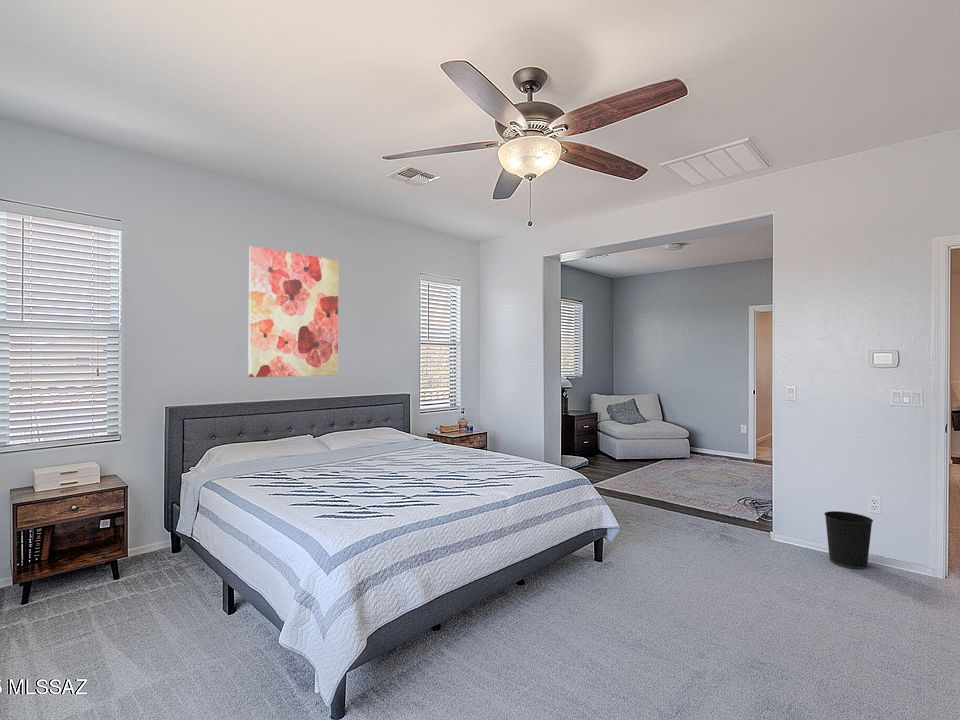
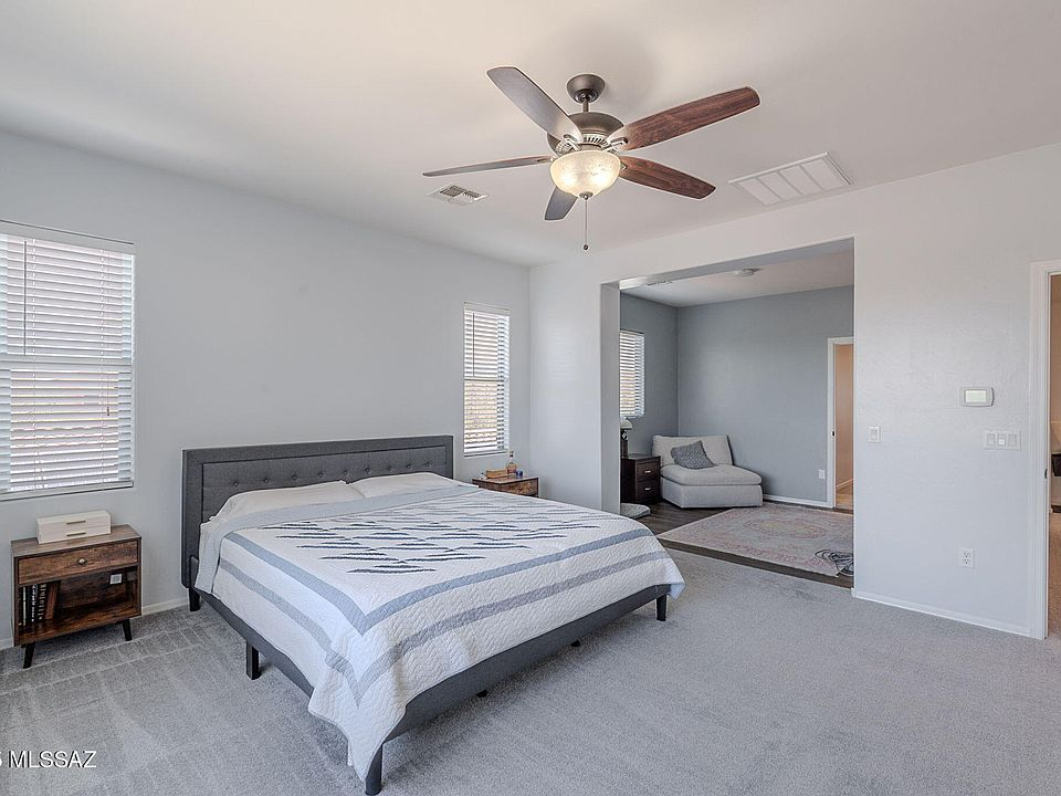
- wastebasket (848, 539)
- wall art (296, 315)
